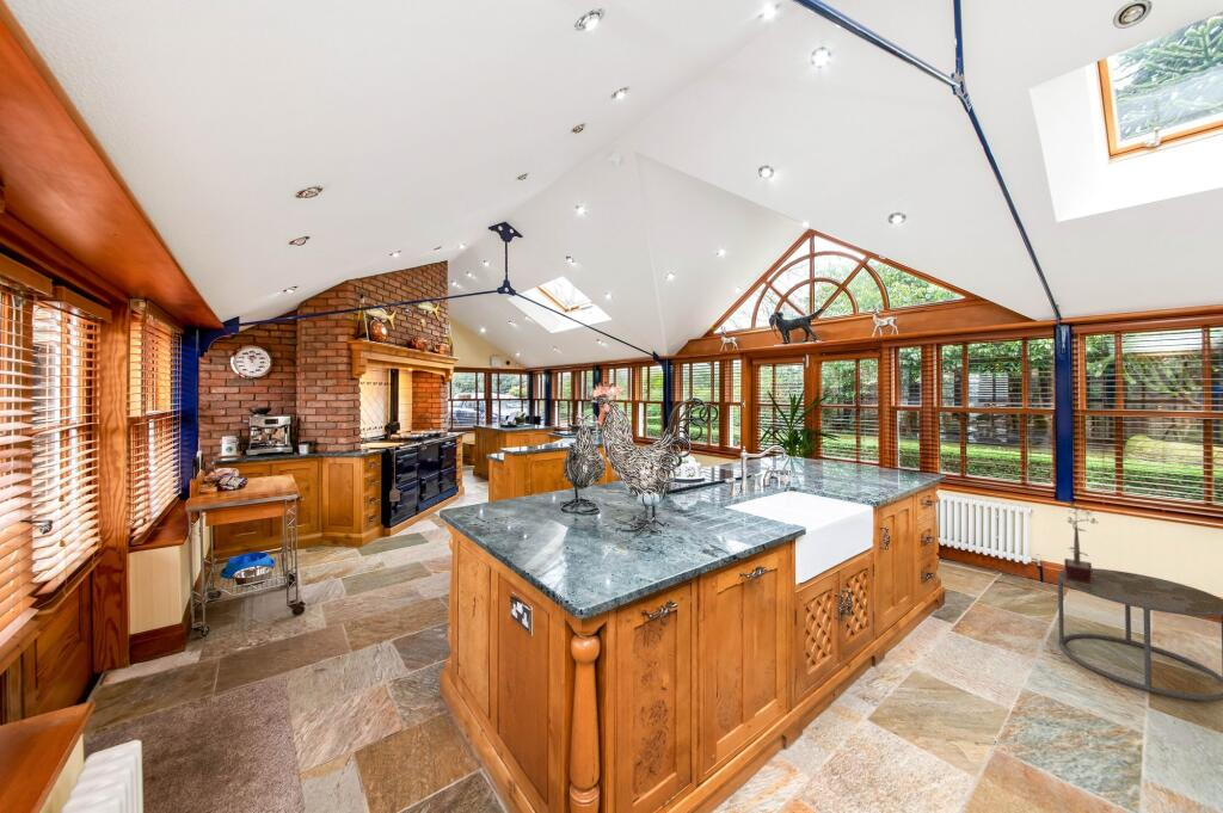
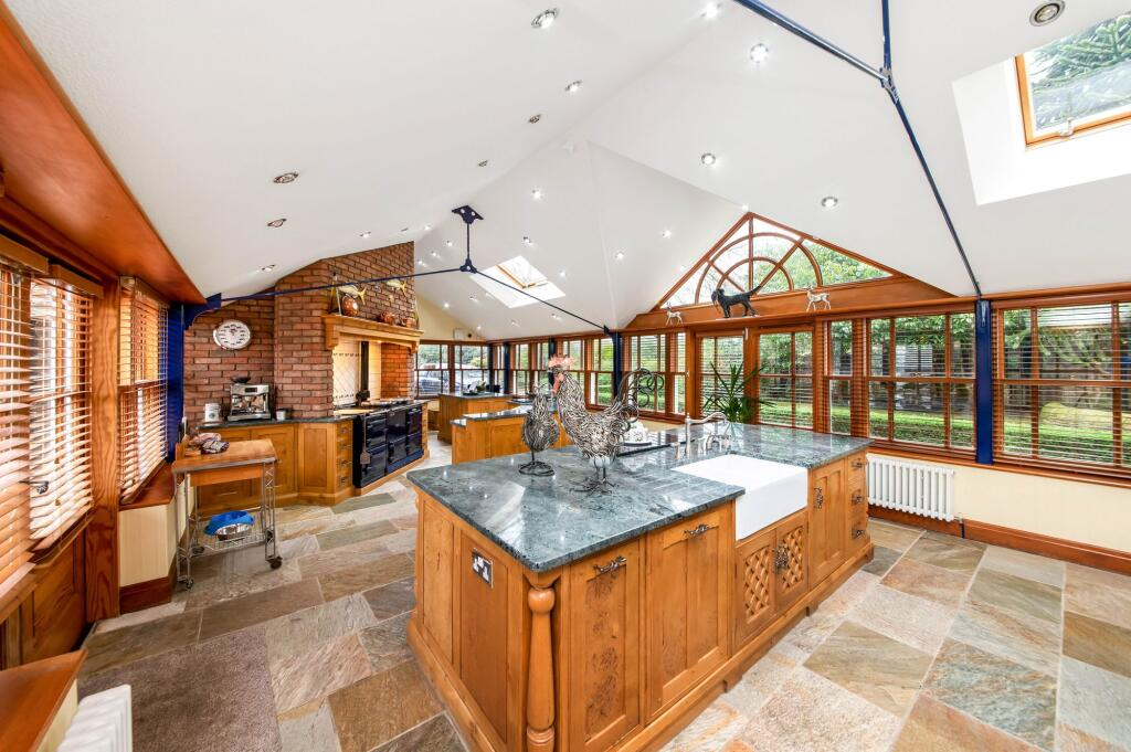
- potted plant (1077, 536)
- side table (1130, 626)
